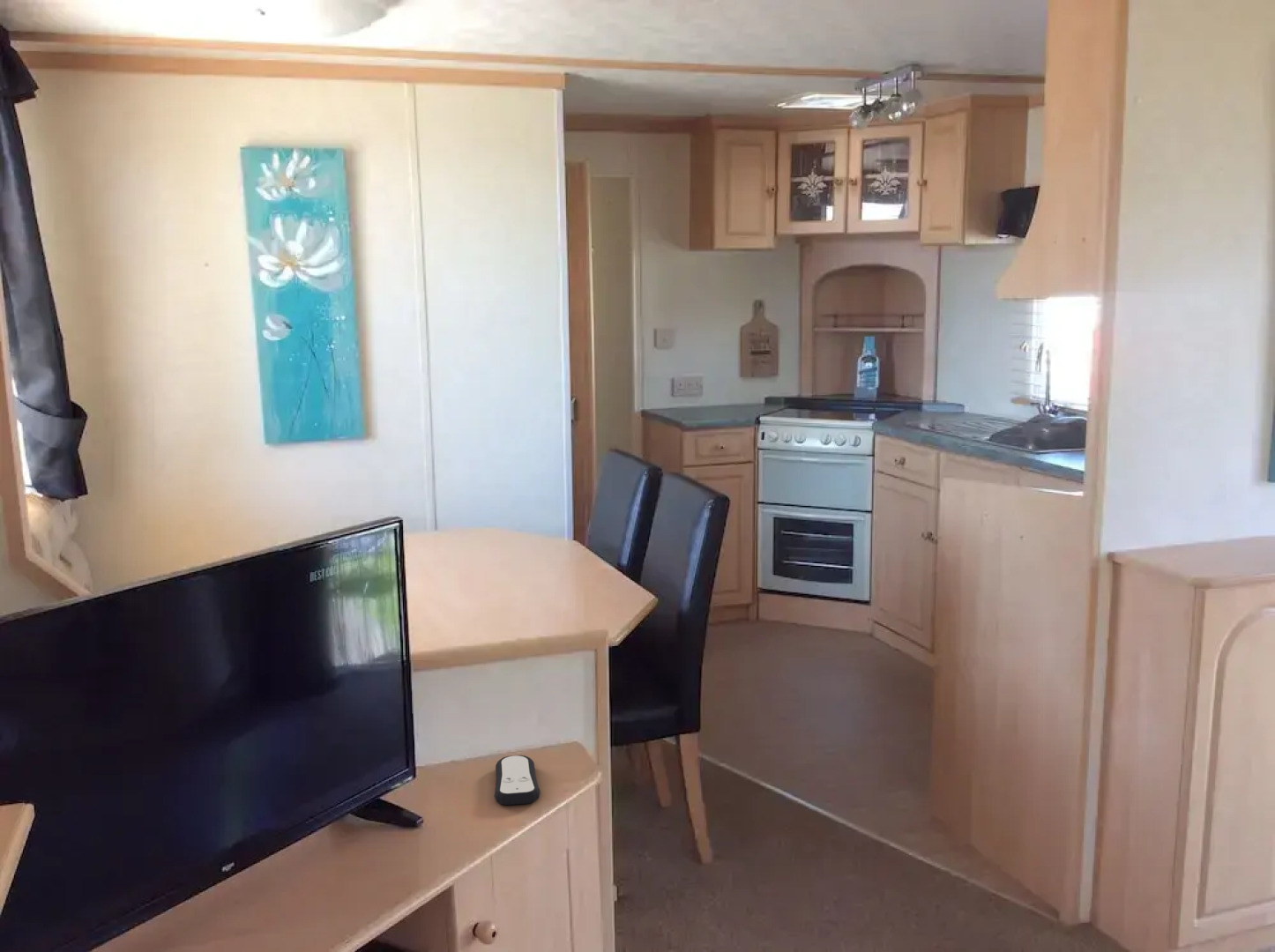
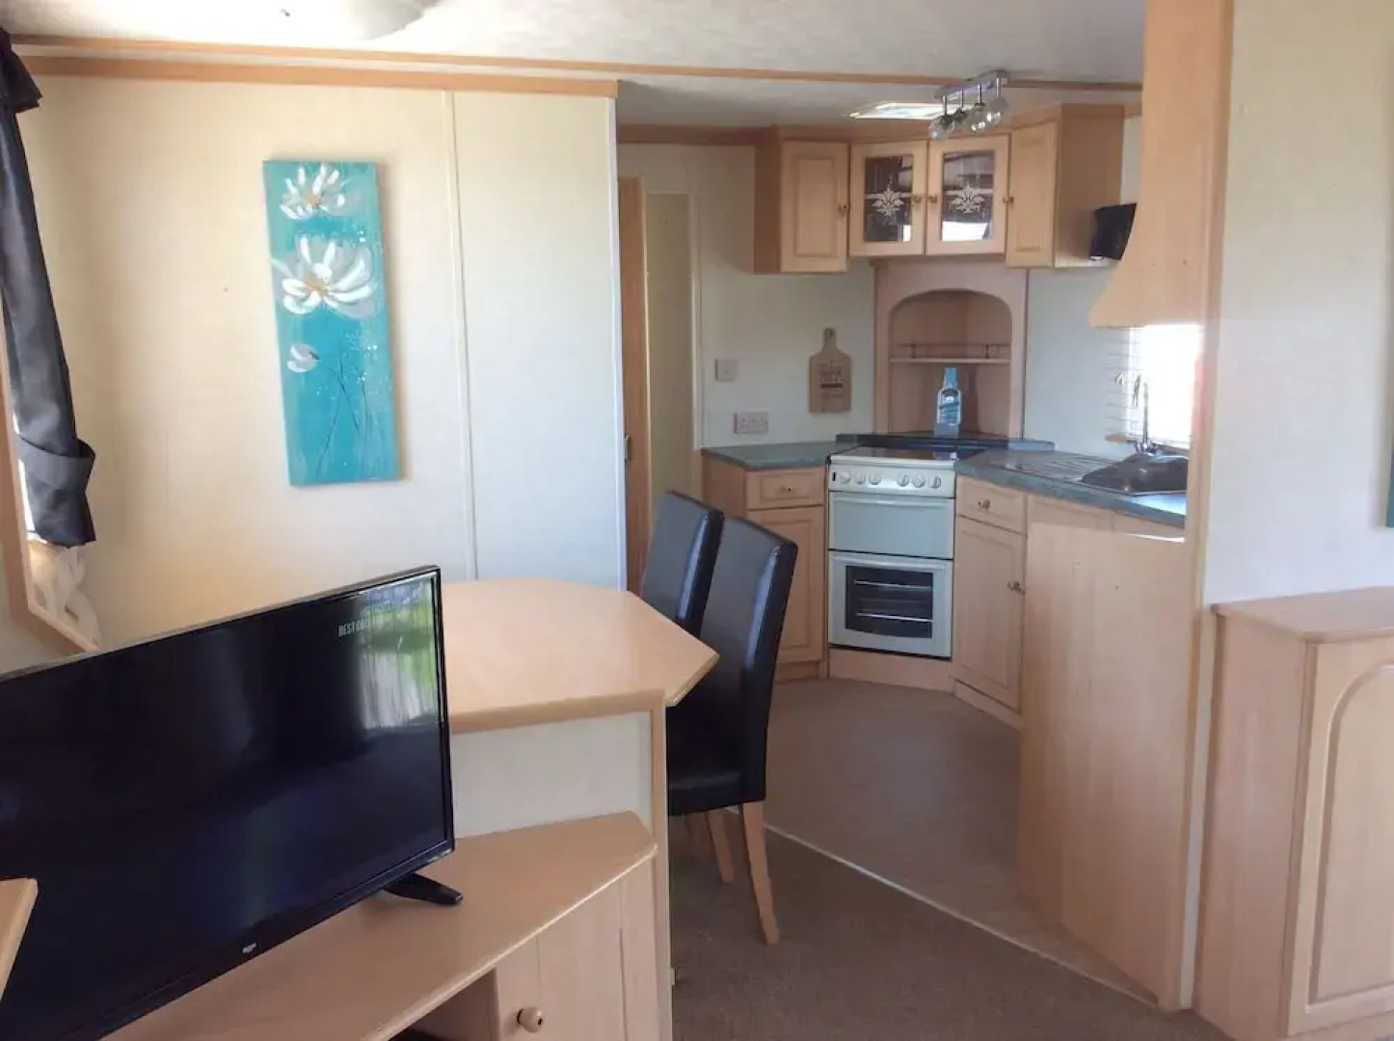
- remote control (516, 778)
